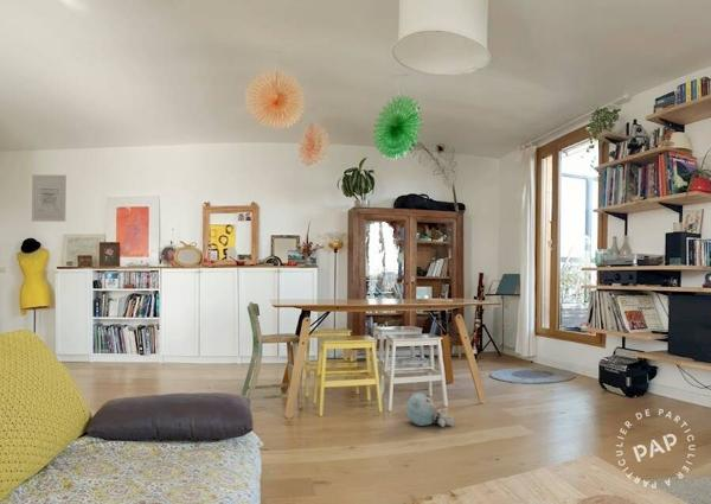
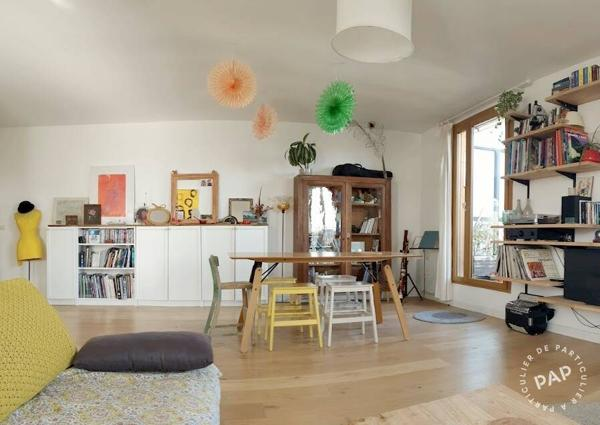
- wall art (49, 198)
- plush toy (429, 409)
